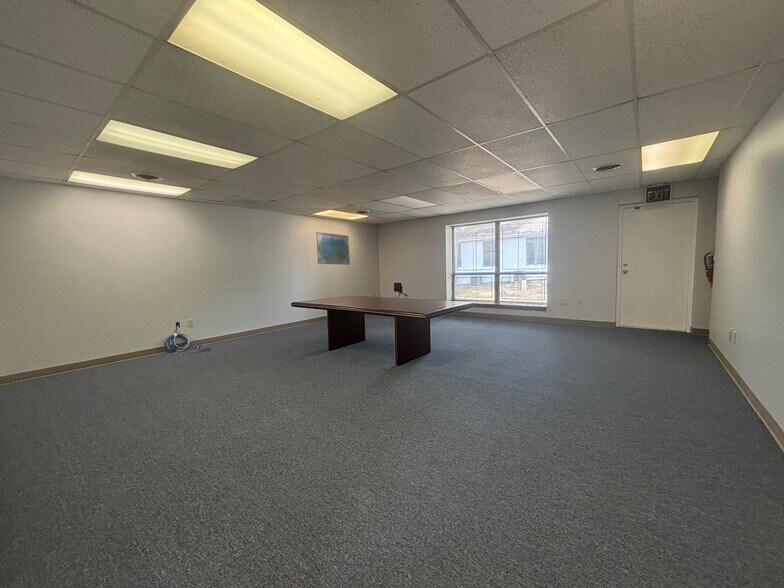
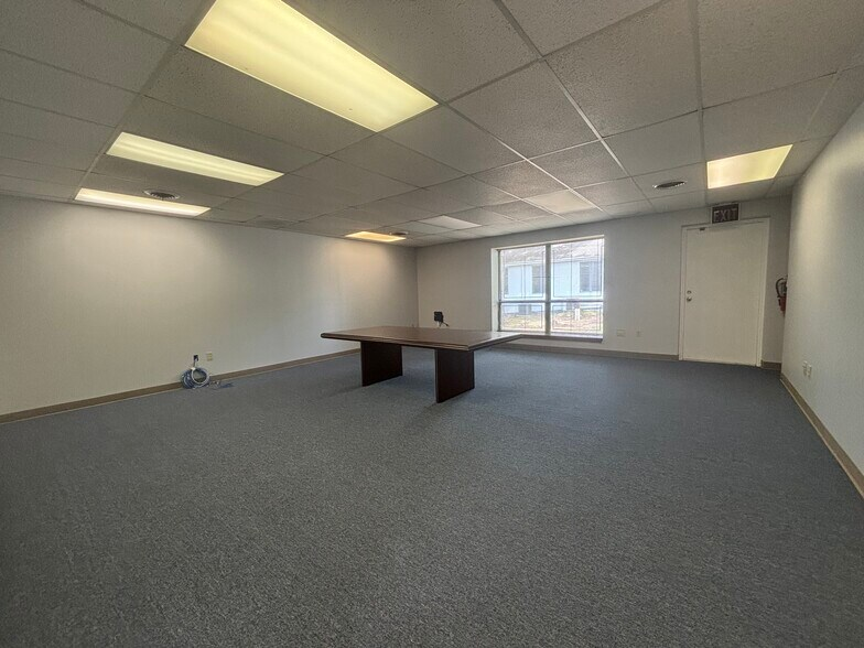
- world map (334, 249)
